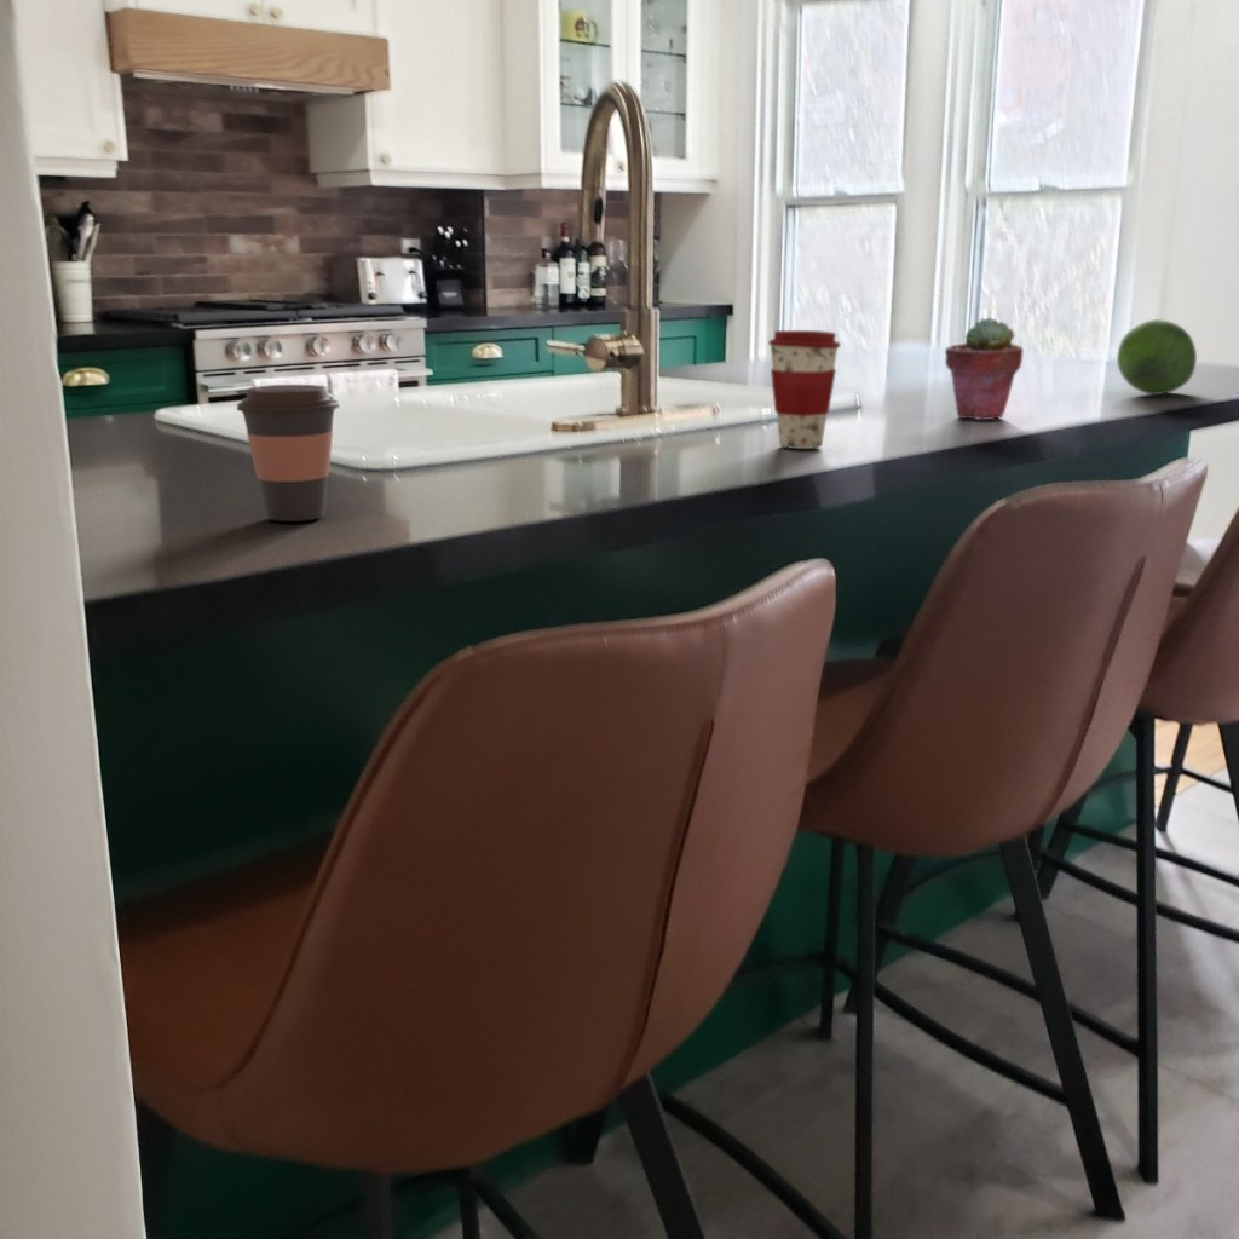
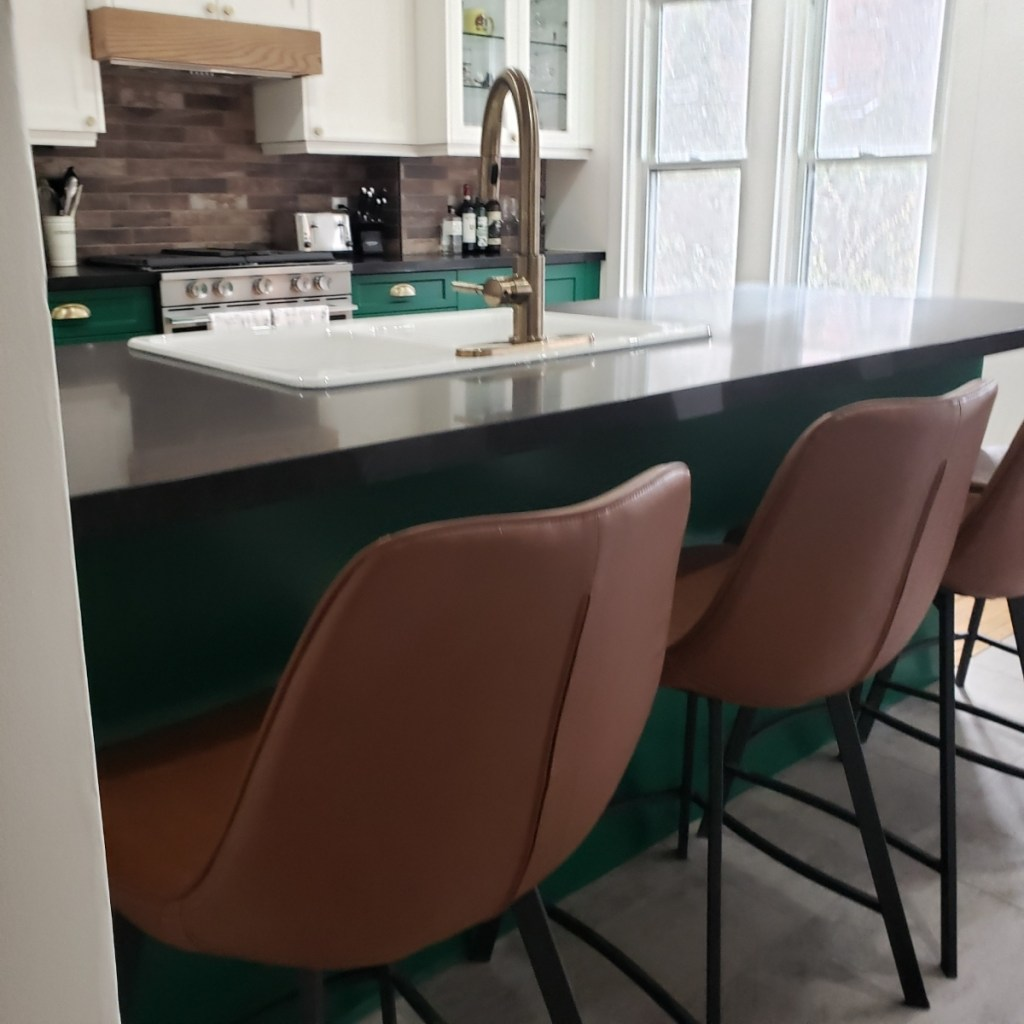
- potted succulent (982, 367)
- coffee cup (802, 388)
- coffee cup (290, 453)
- fruit (1160, 357)
